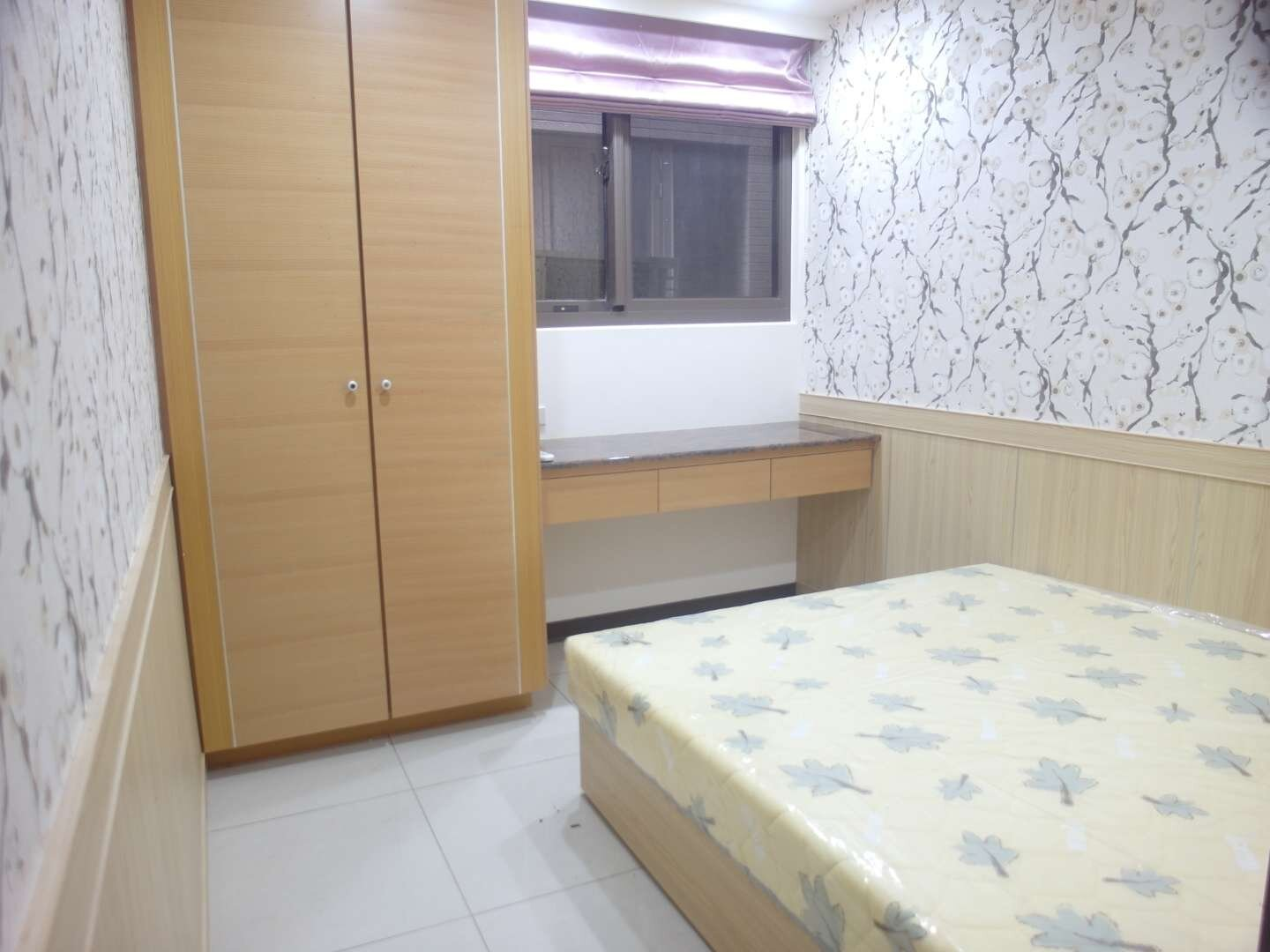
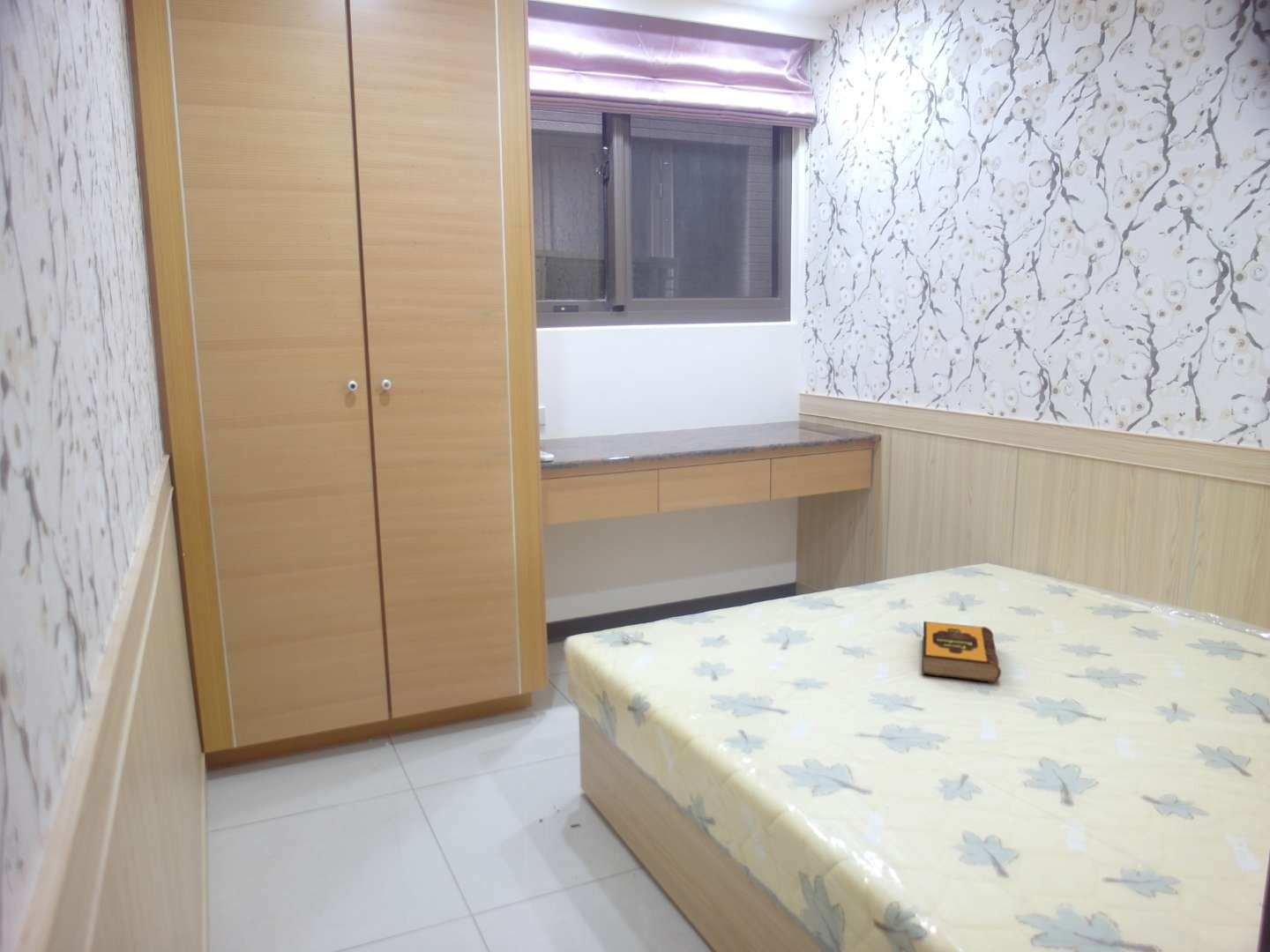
+ hardback book (959, 650)
